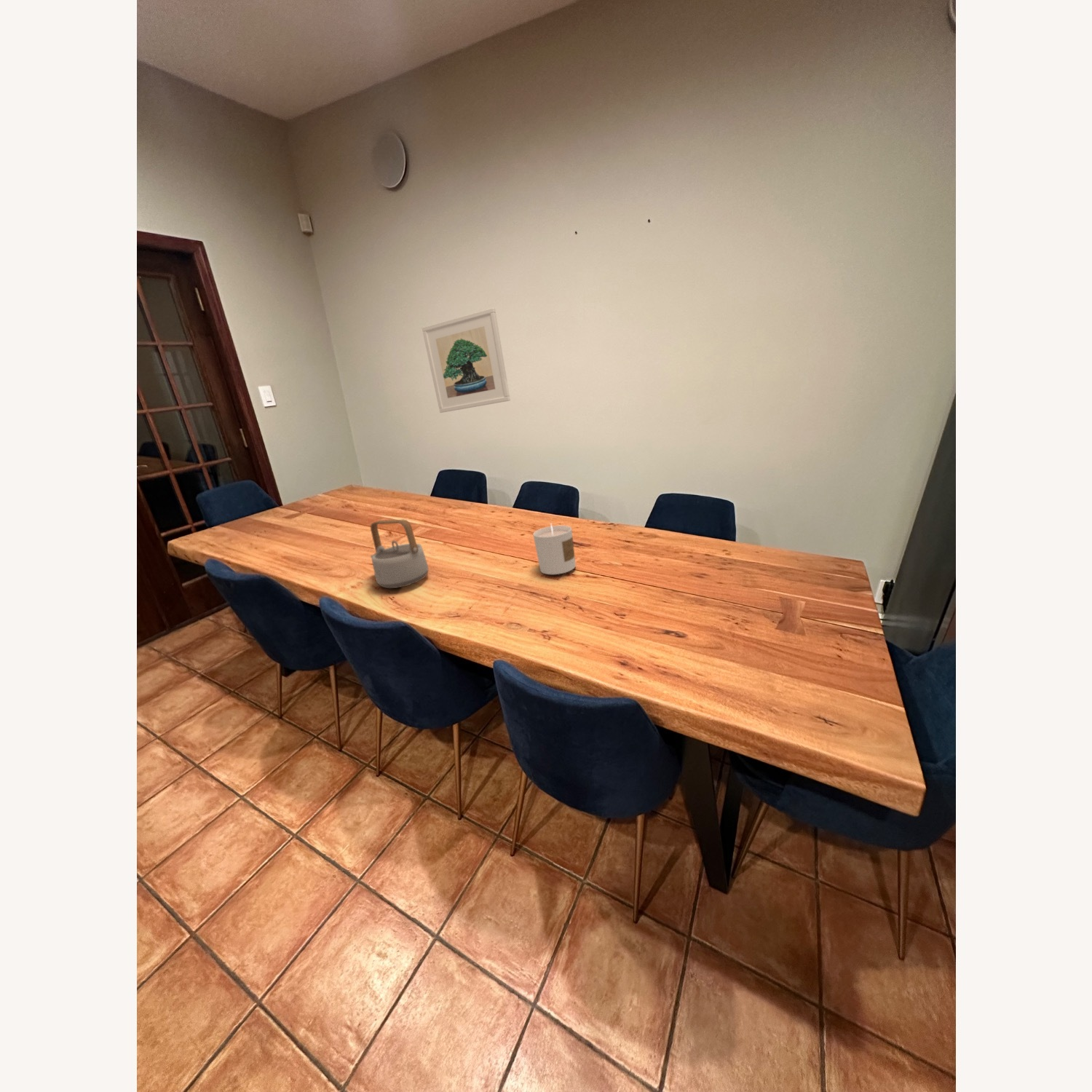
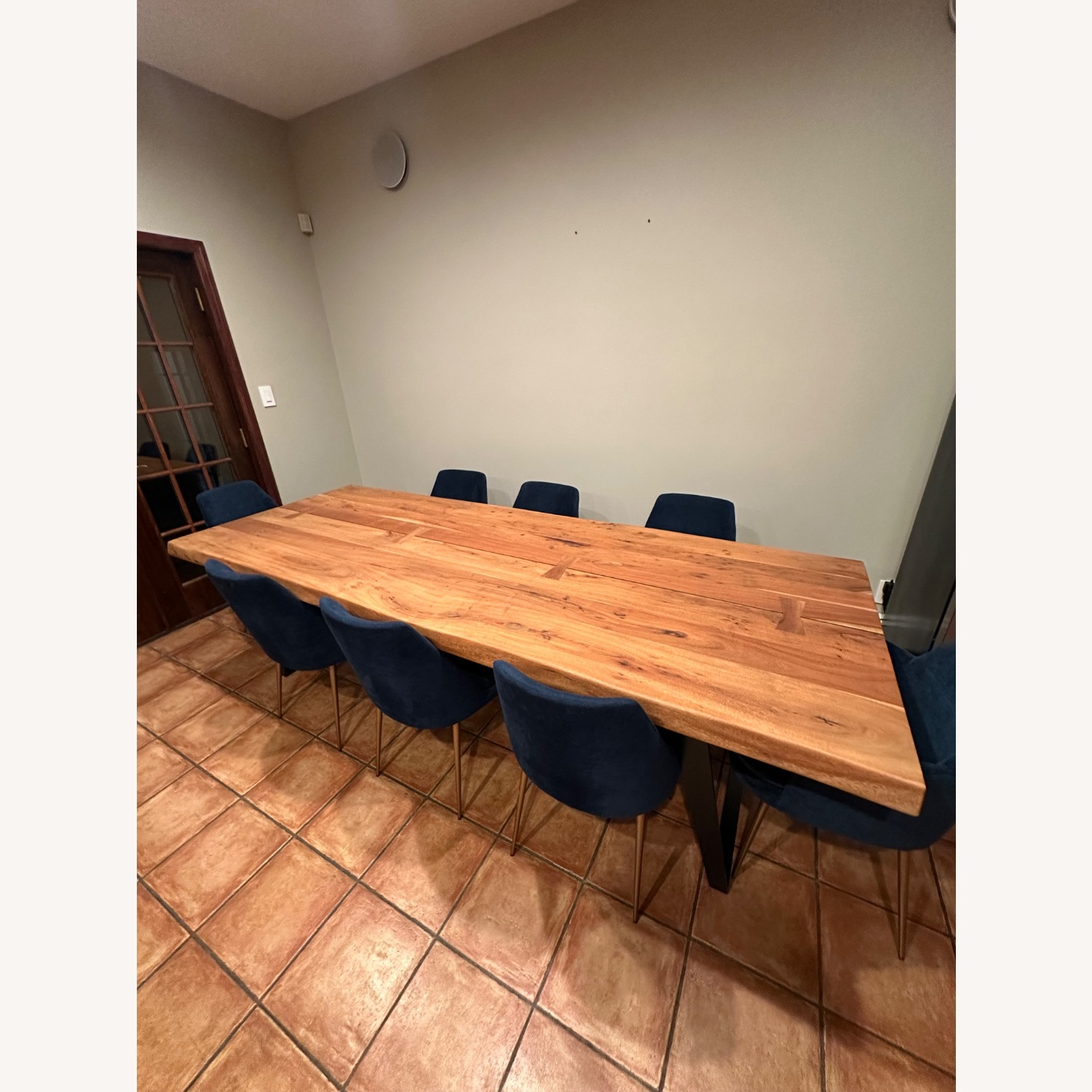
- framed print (465, 363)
- candle (554, 546)
- teapot (392, 550)
